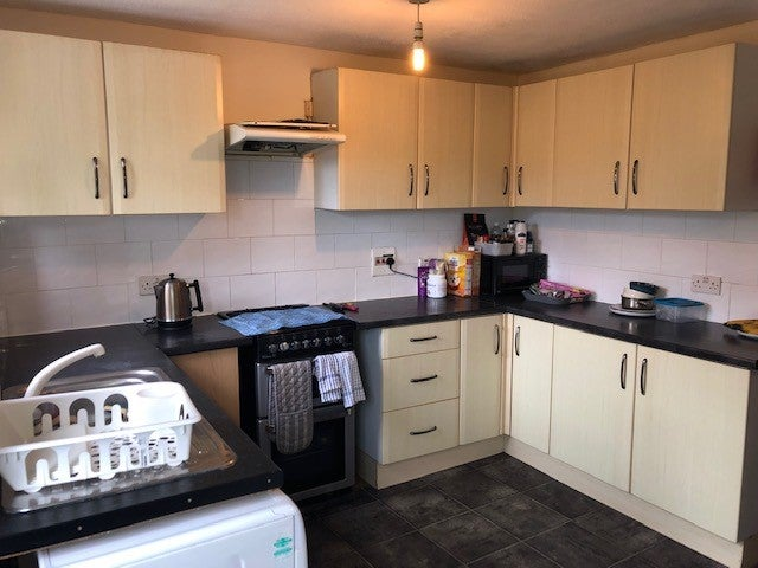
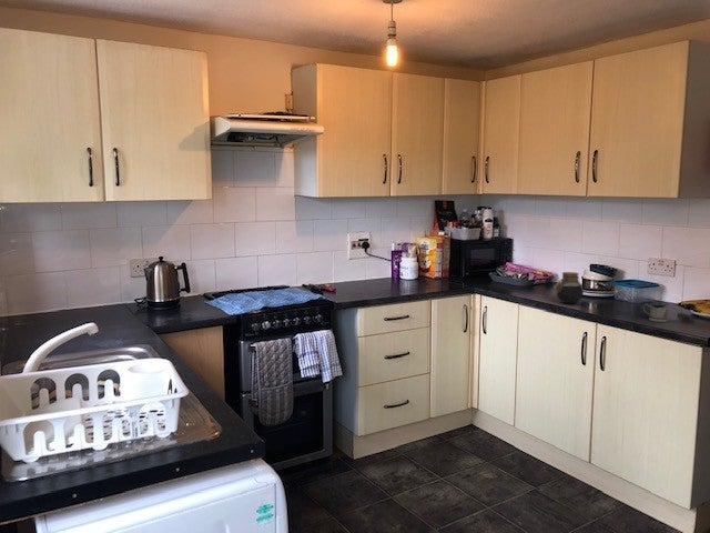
+ jar (568, 288)
+ tea glass holder (655, 311)
